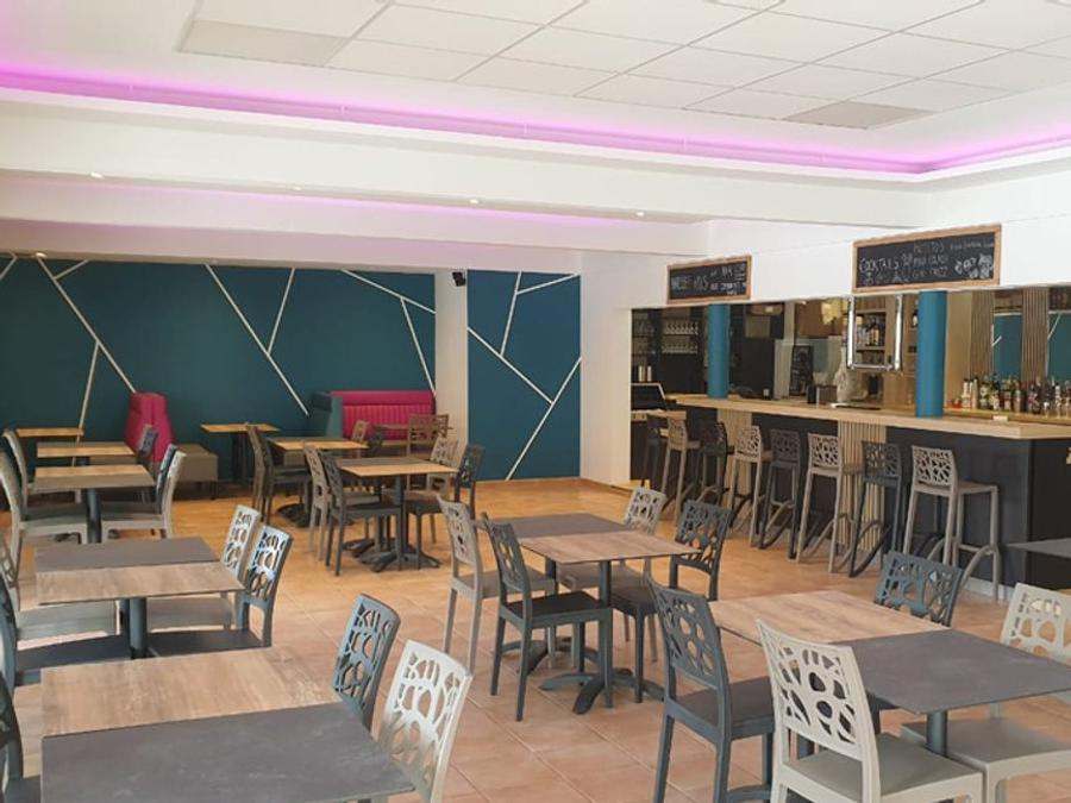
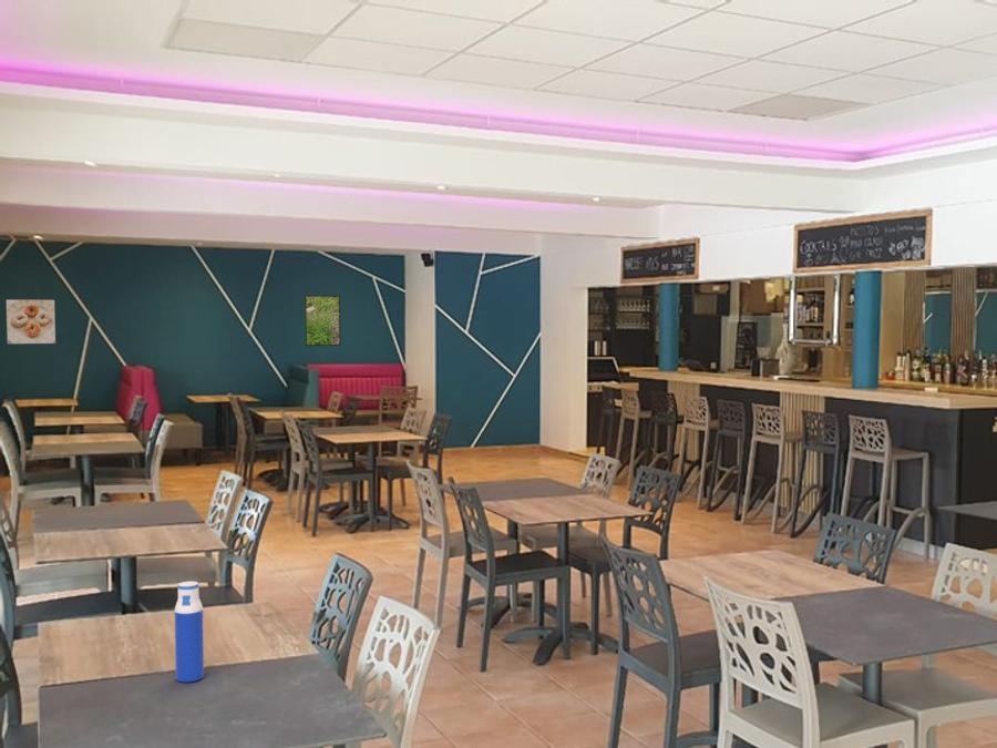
+ water bottle (188, 631)
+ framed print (31, 321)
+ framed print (322, 320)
